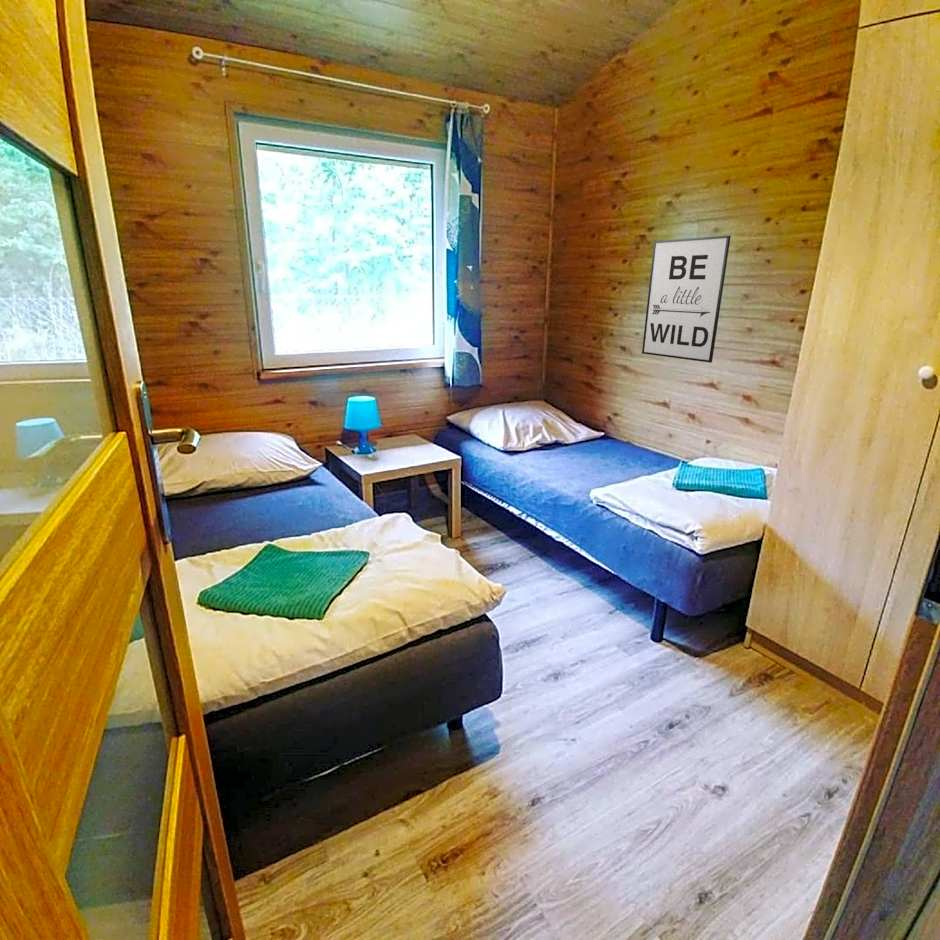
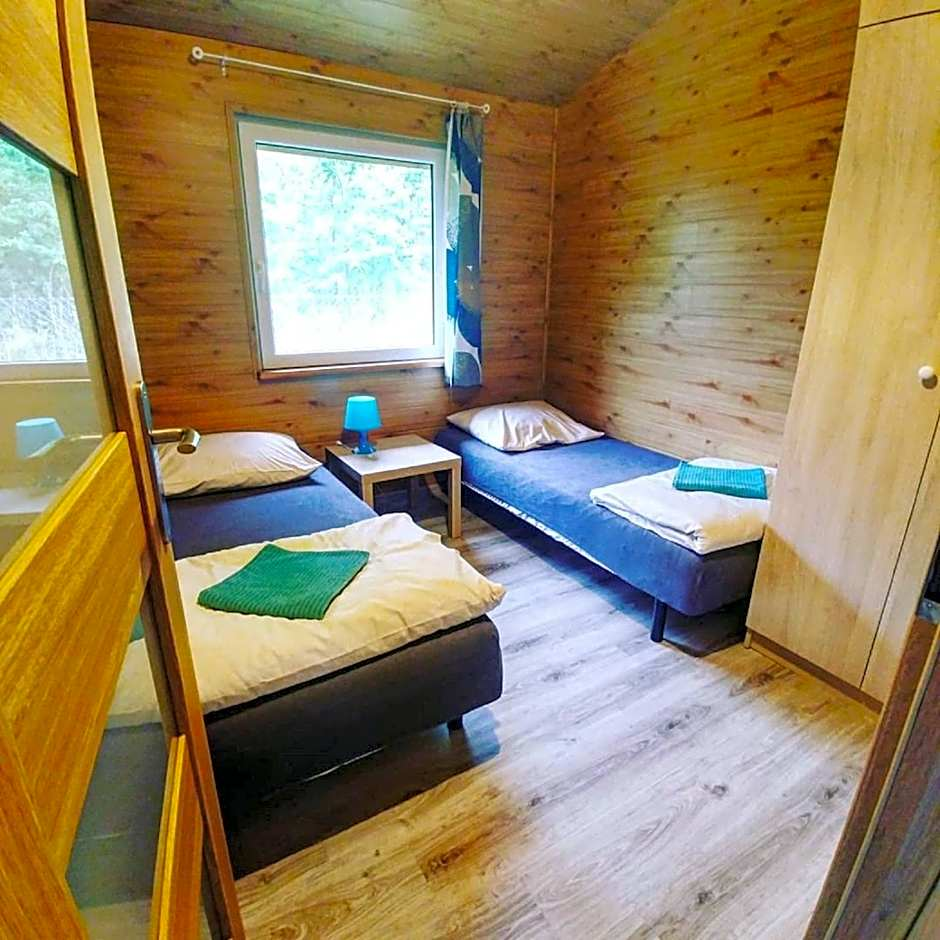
- wall art (682, 300)
